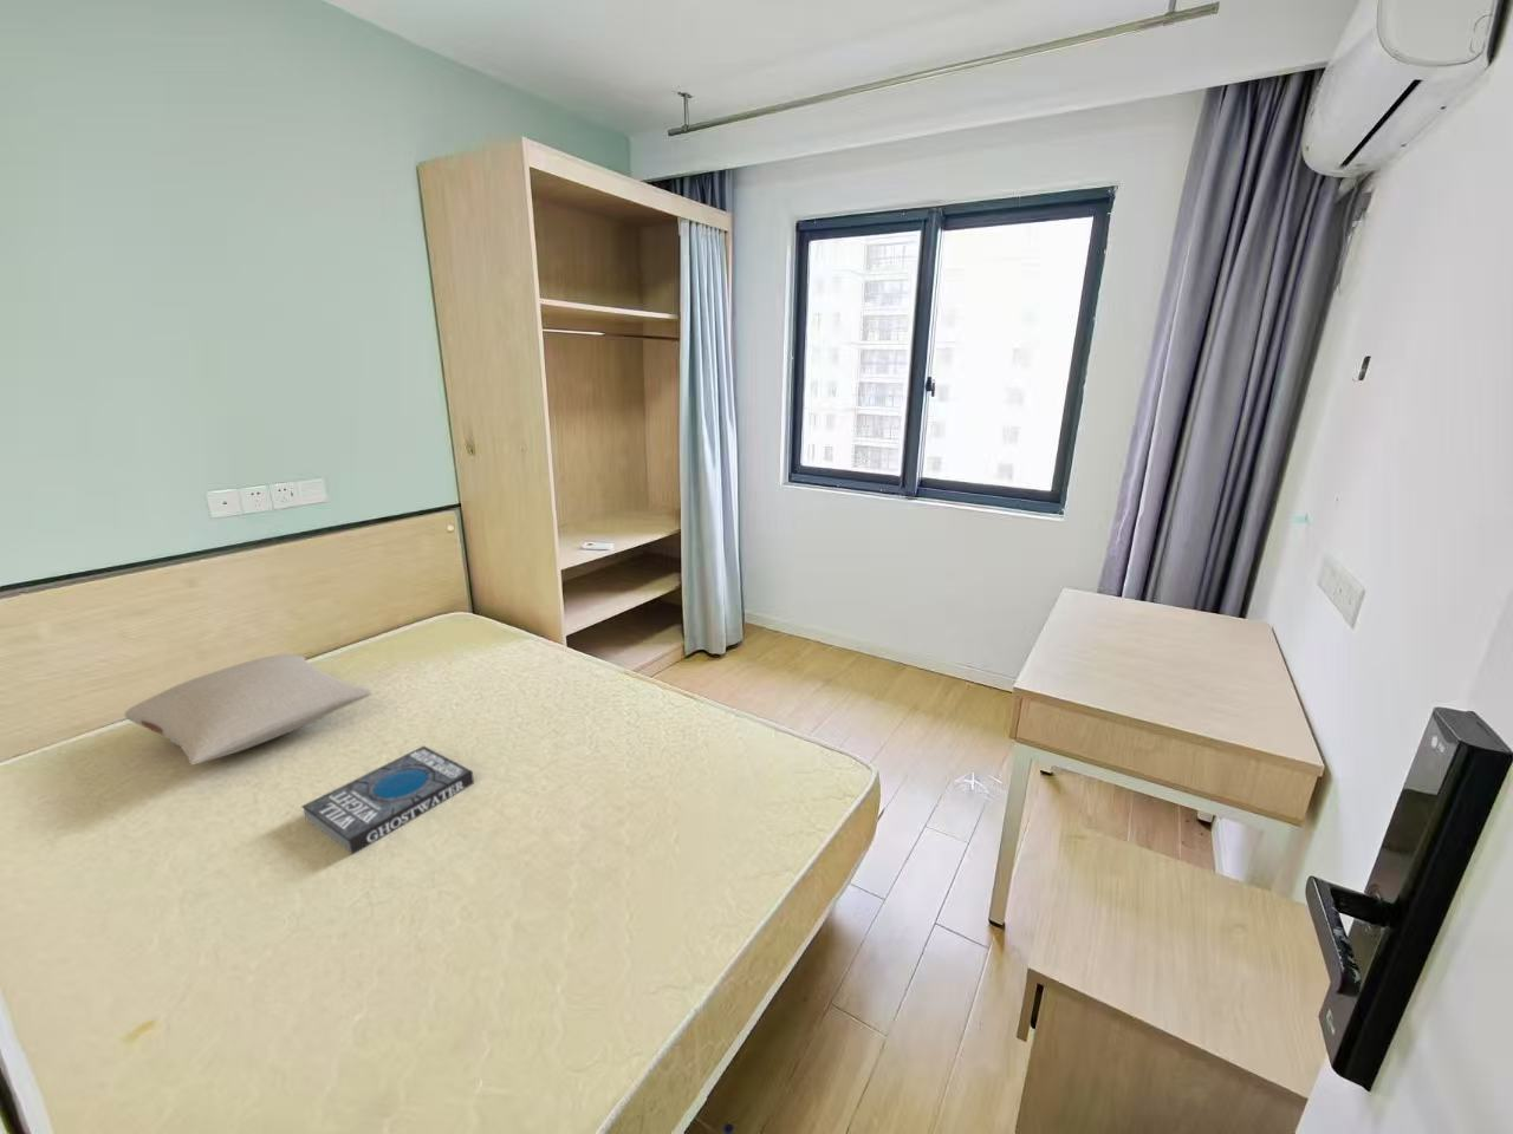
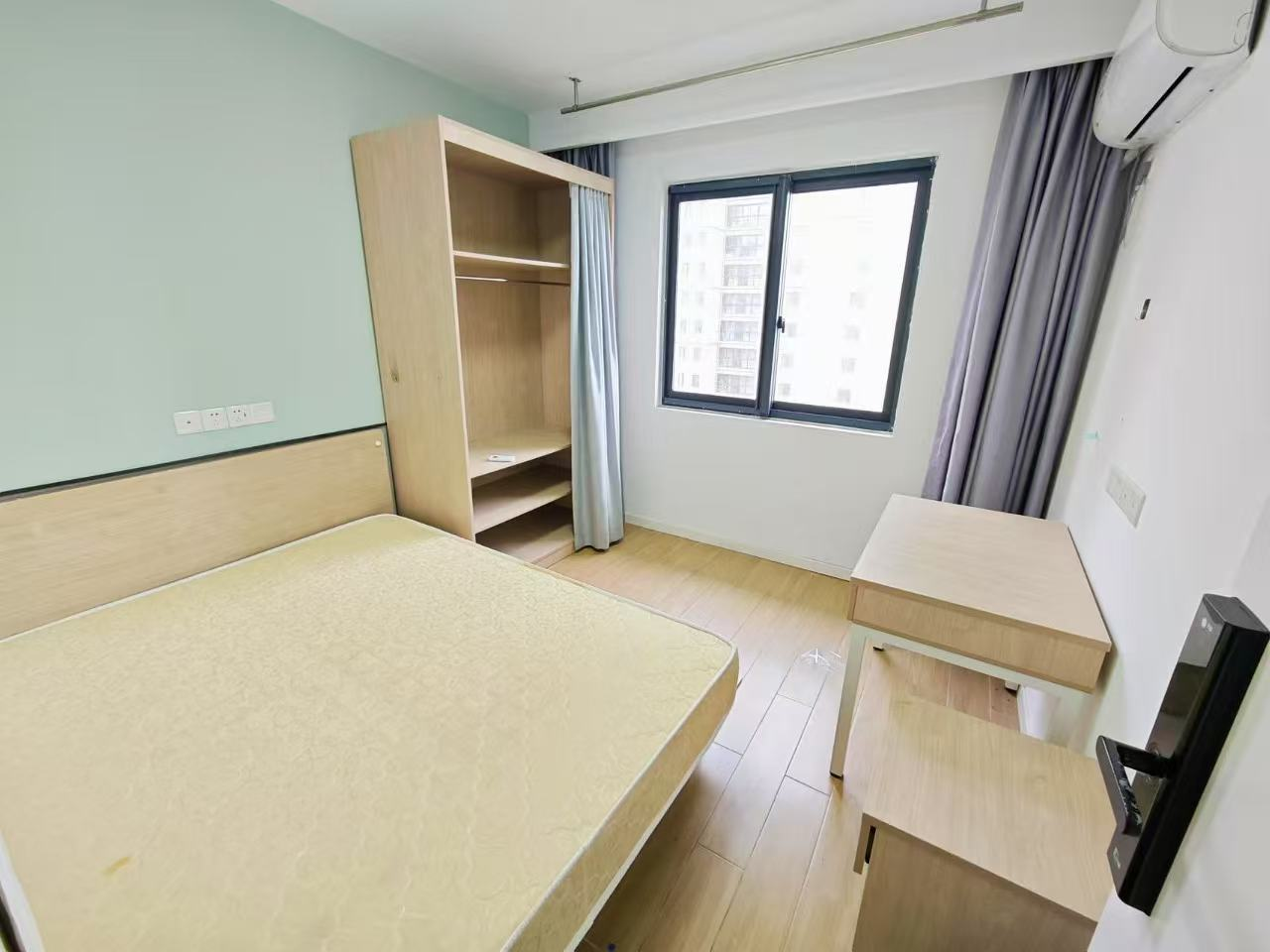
- pillow (254, 702)
- book (391, 793)
